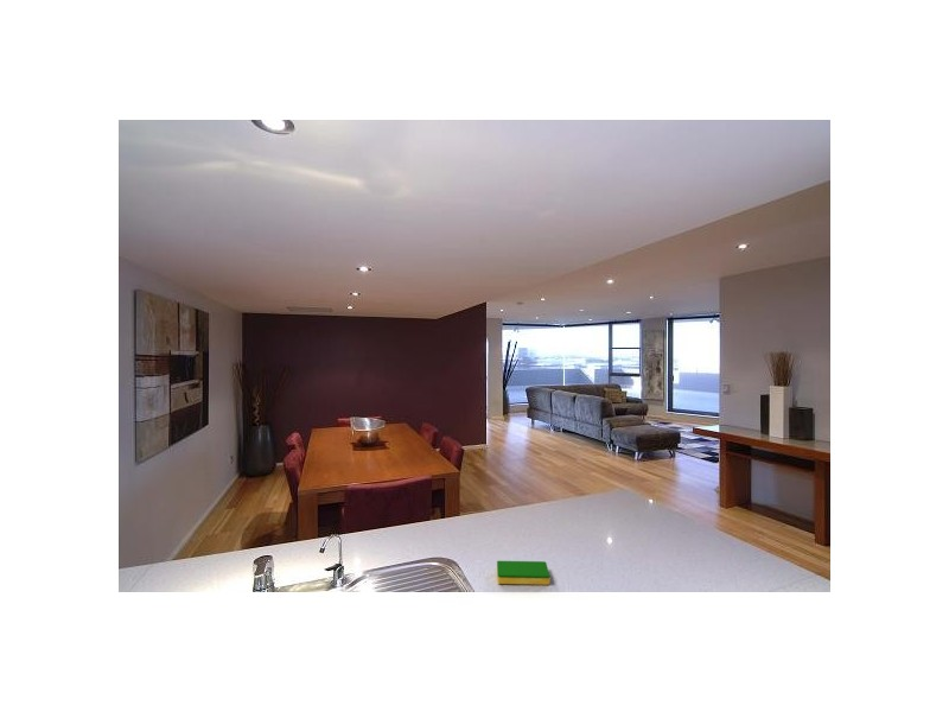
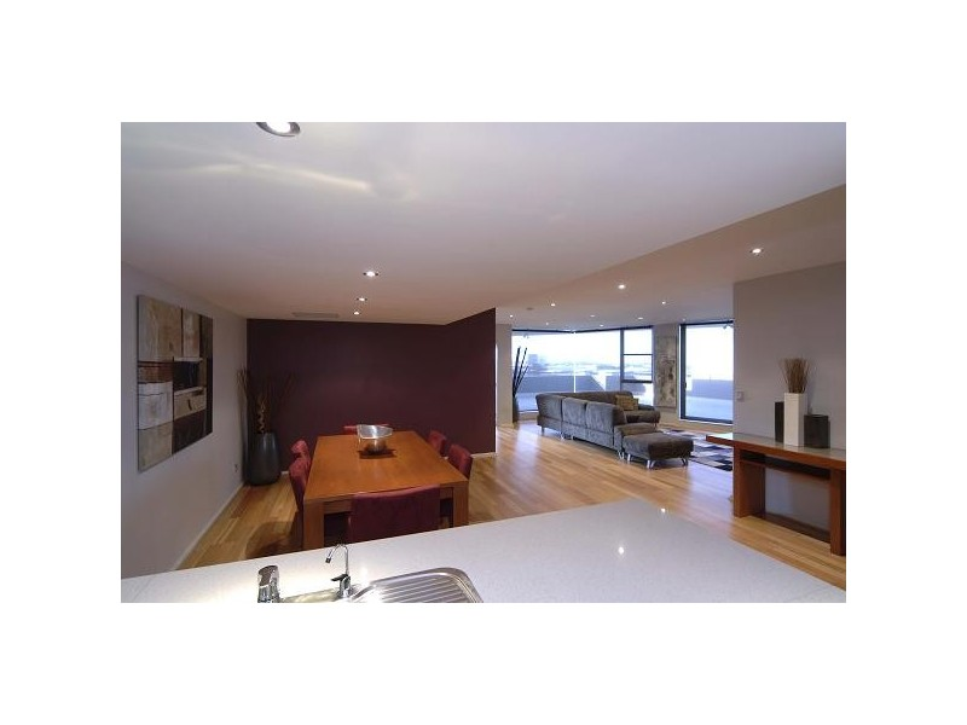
- dish sponge (522, 572)
